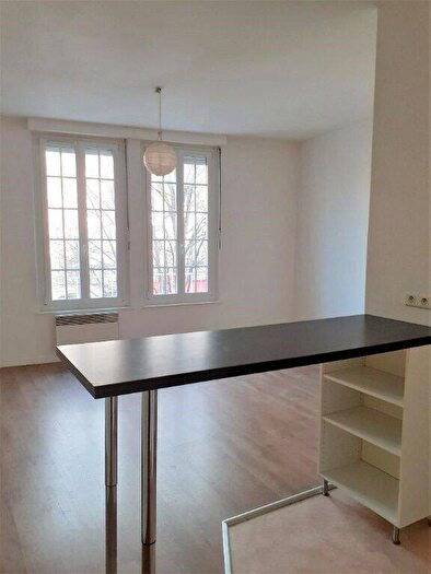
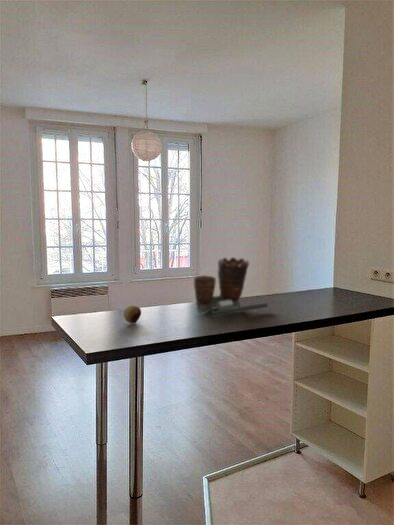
+ fruit (132, 314)
+ clay pot (226, 285)
